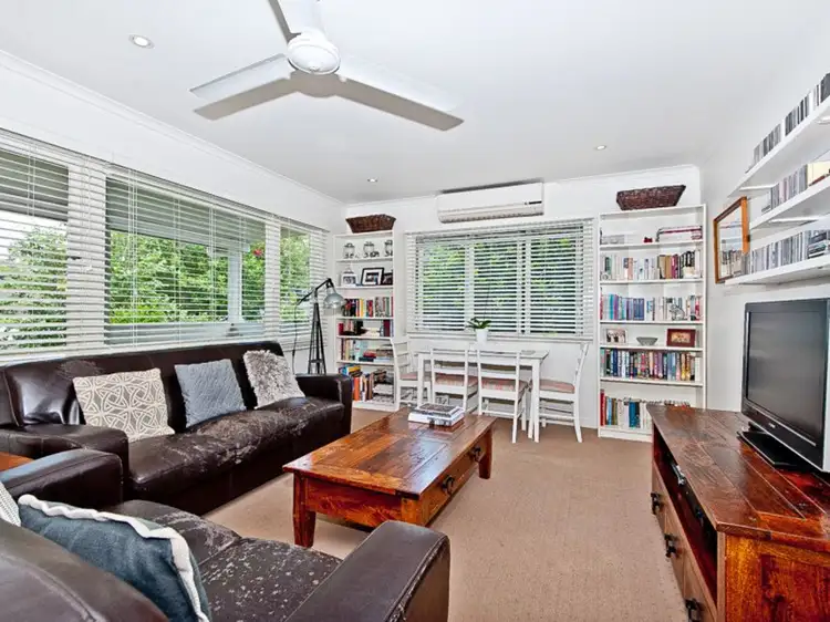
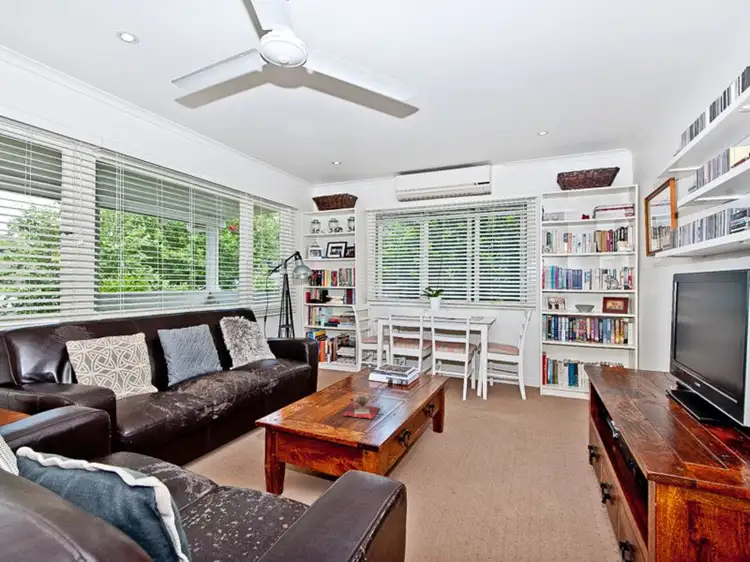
+ decorative bowl (361, 404)
